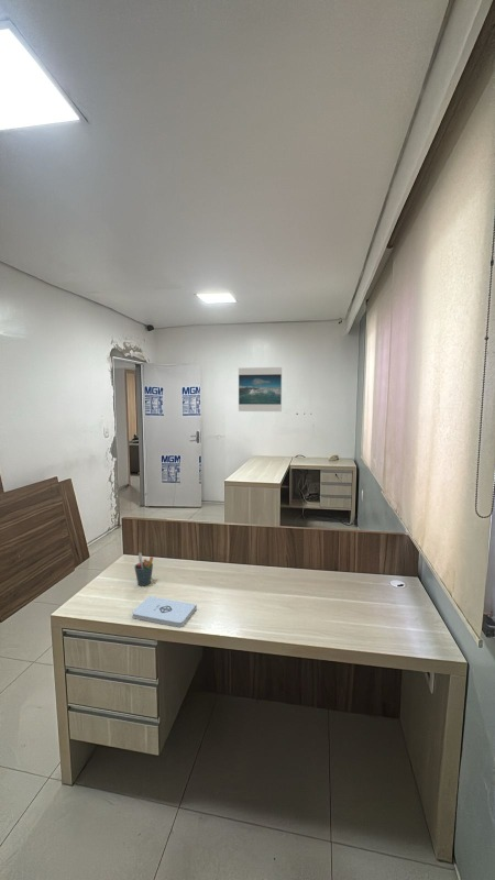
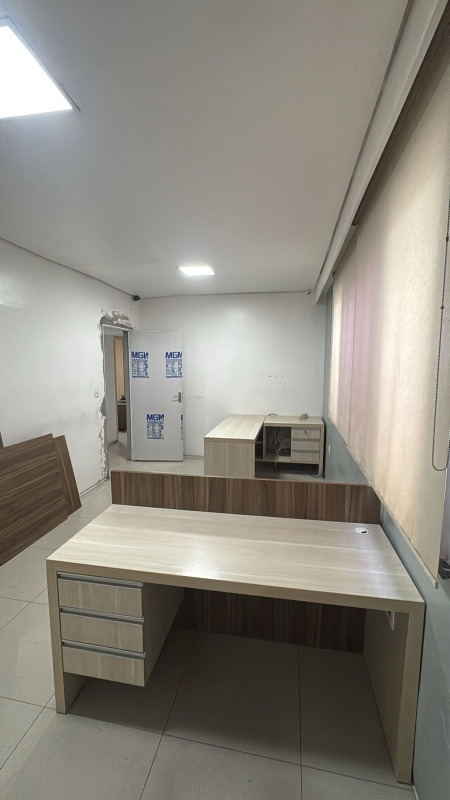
- pen holder (144, 569)
- notepad (164, 610)
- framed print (260, 389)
